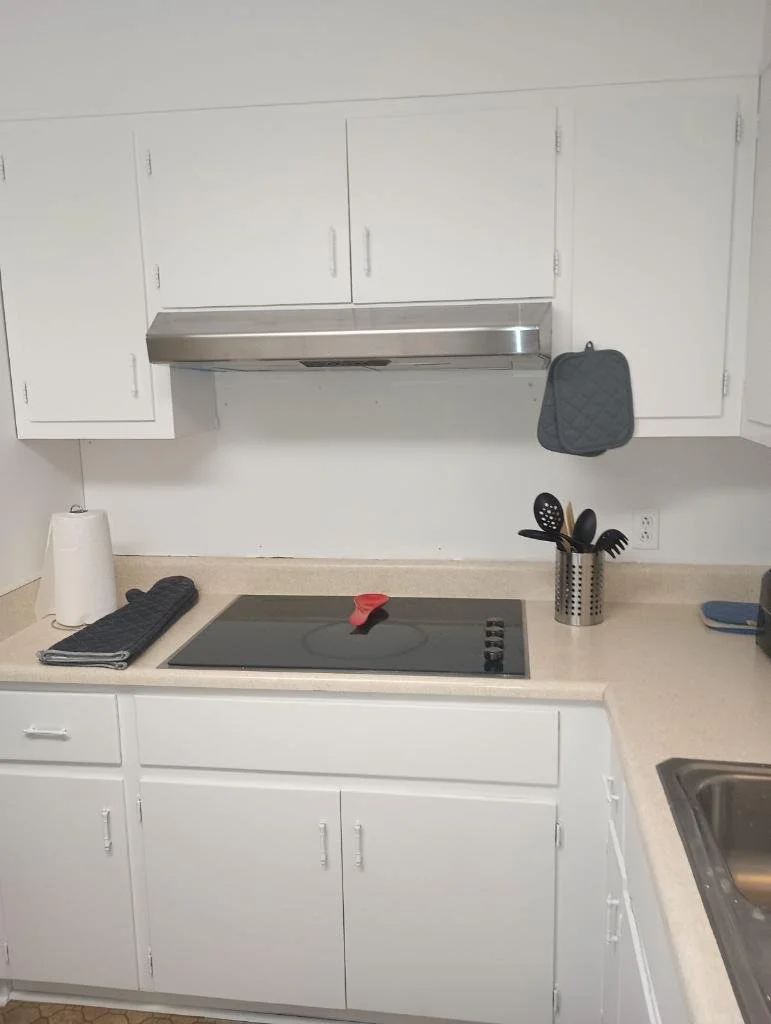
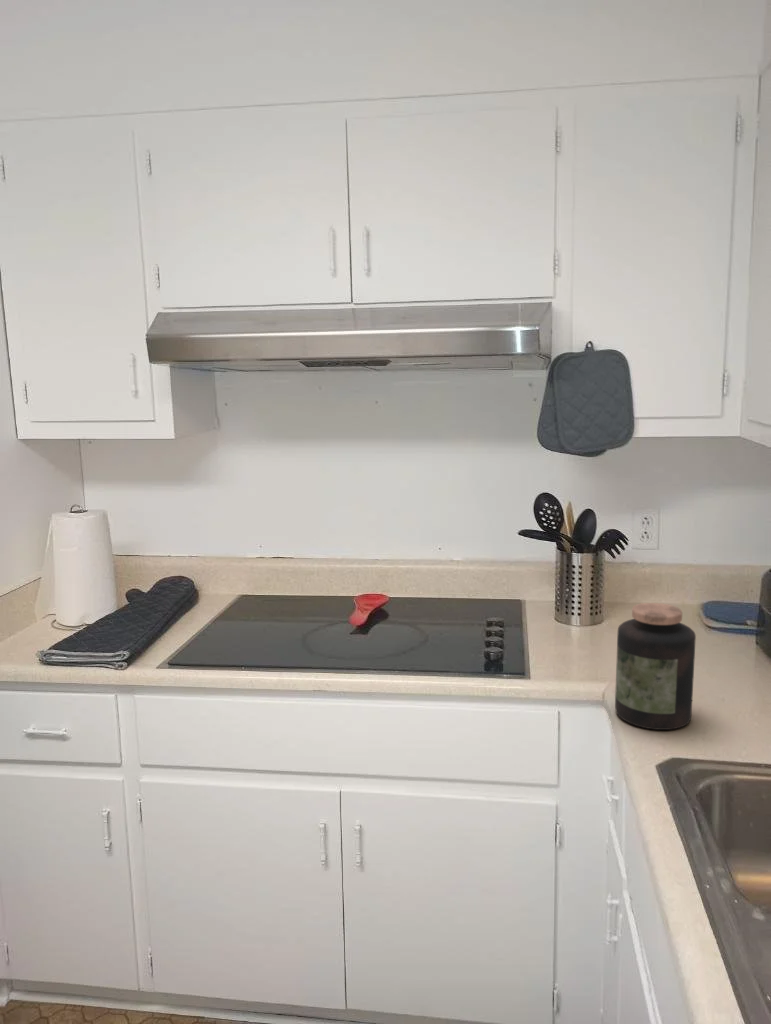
+ jar (654, 662)
